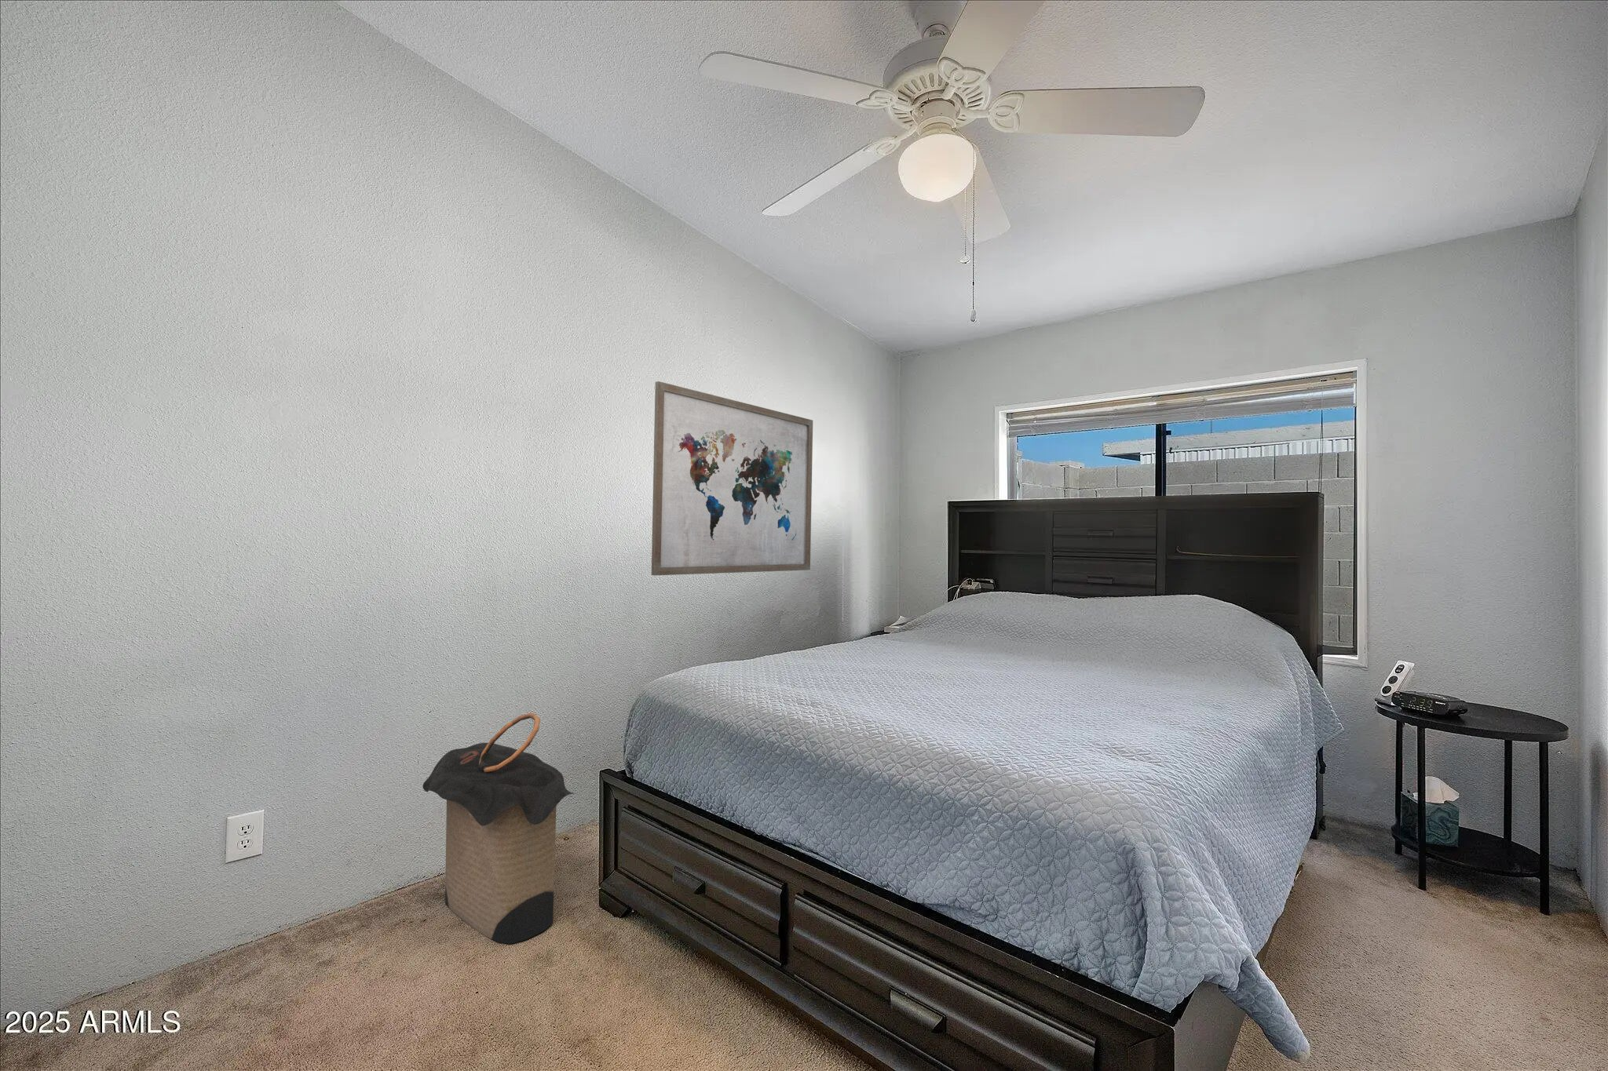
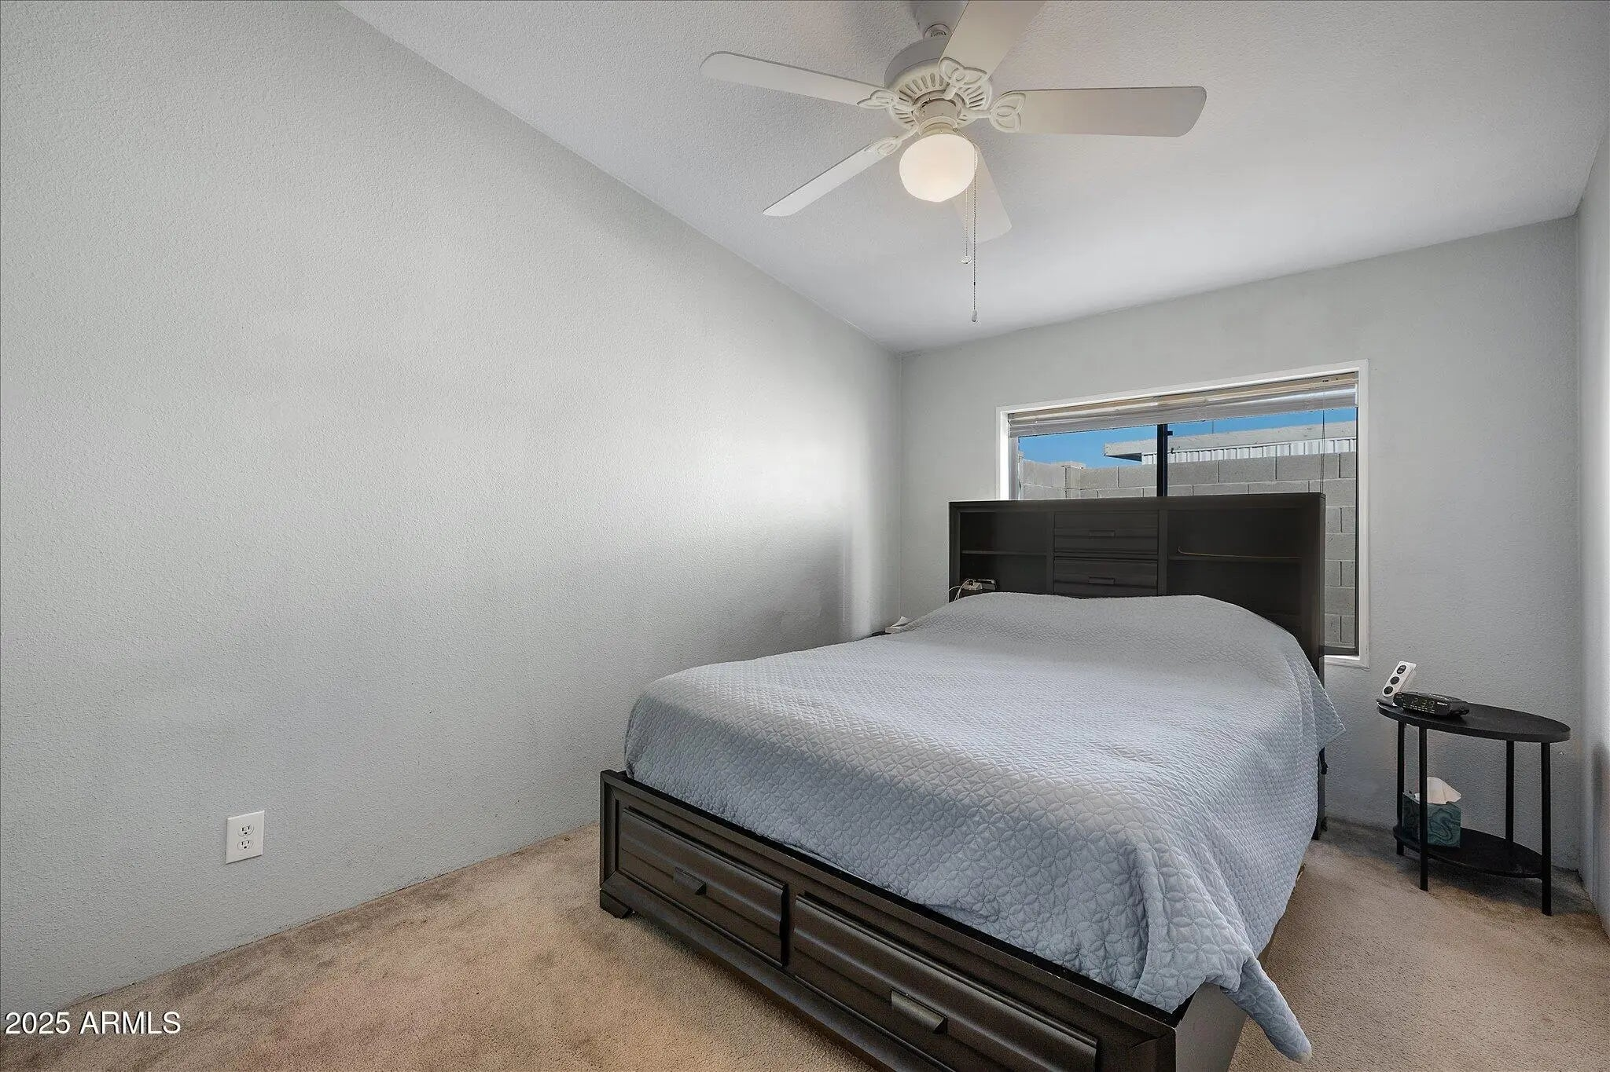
- laundry hamper (494, 812)
- wall art (742, 488)
